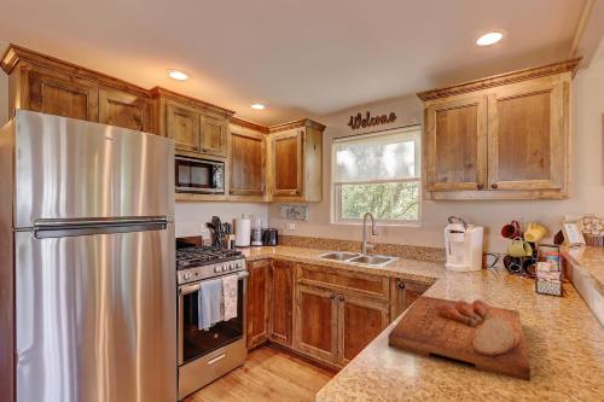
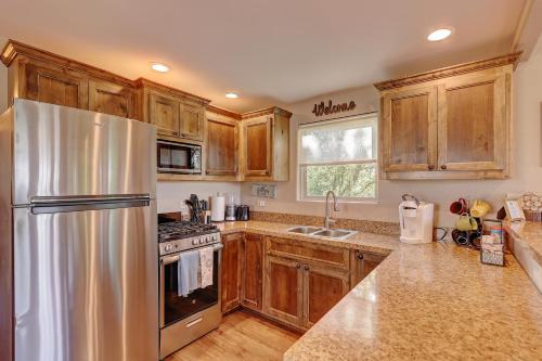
- cutting board (459, 320)
